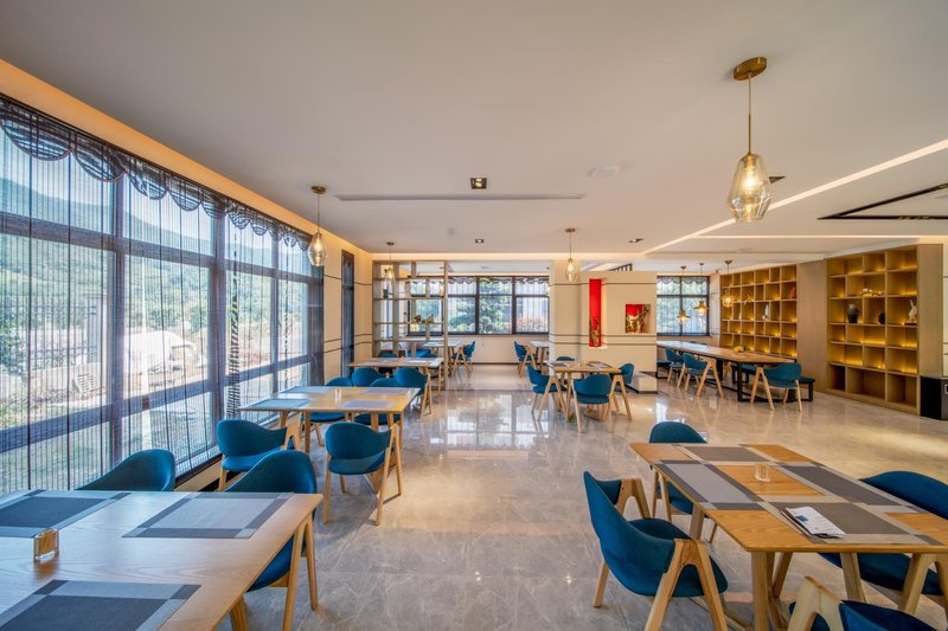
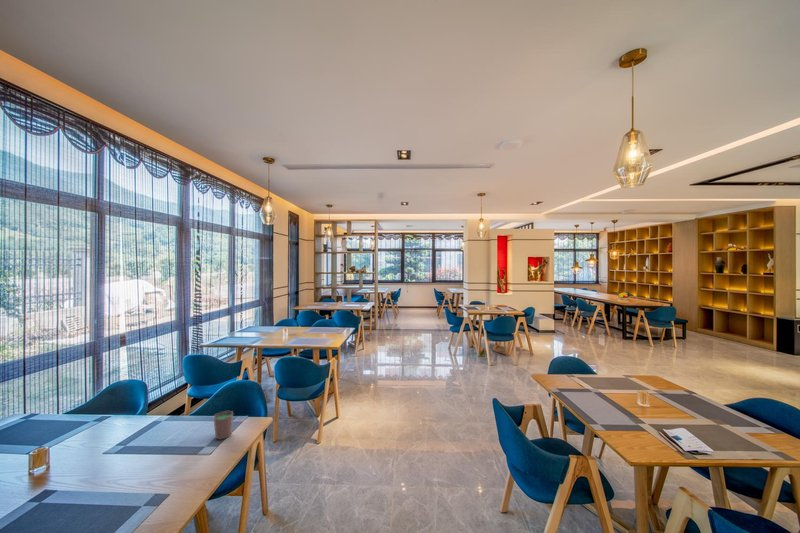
+ cup (223, 425)
